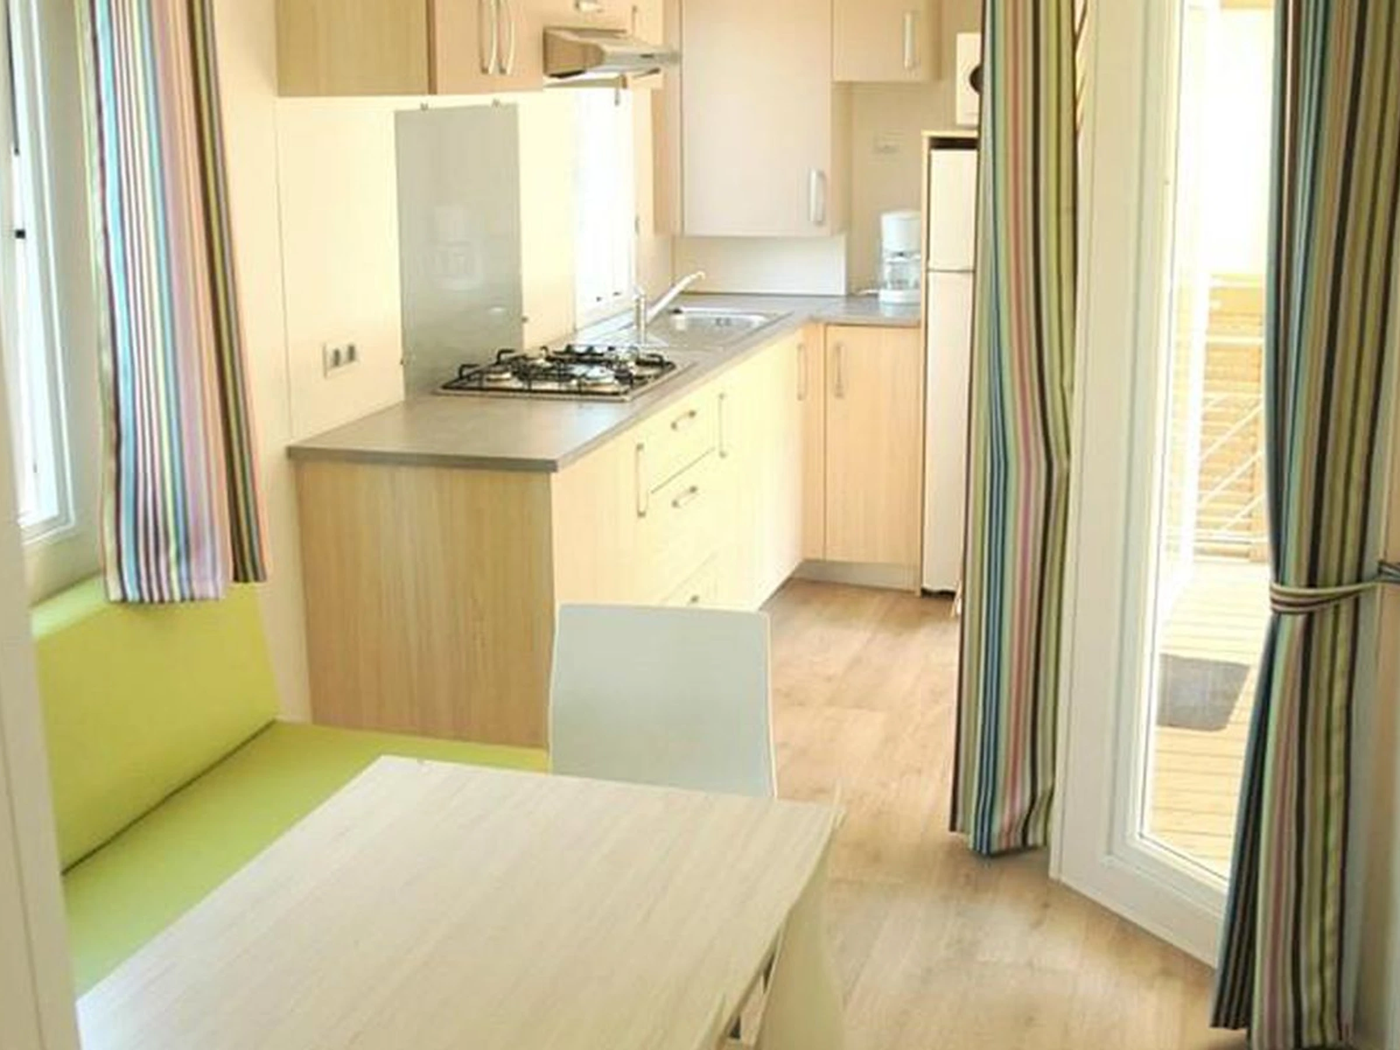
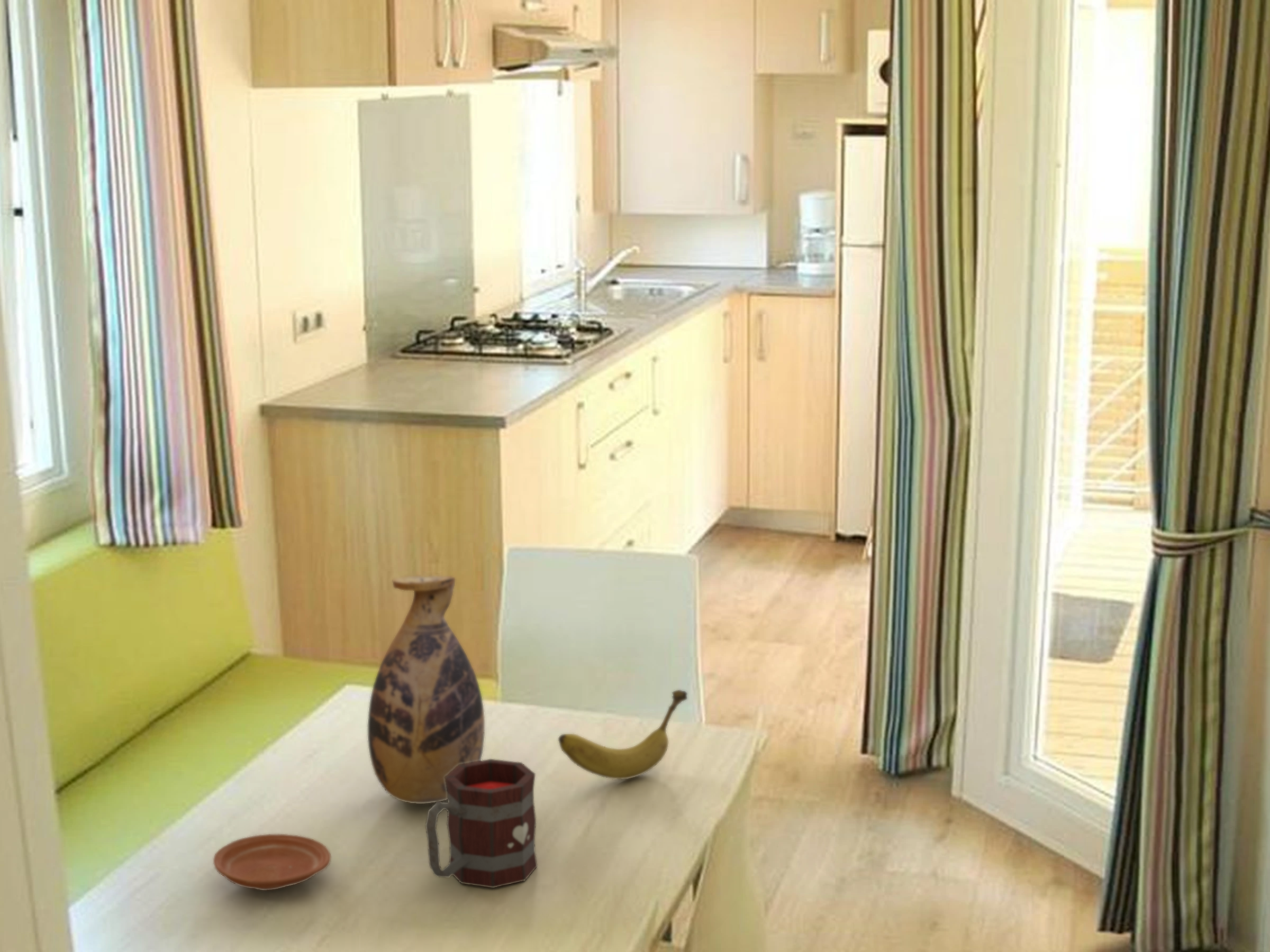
+ plate (273, 866)
+ vase (425, 689)
+ fruit (627, 748)
+ mug (477, 828)
